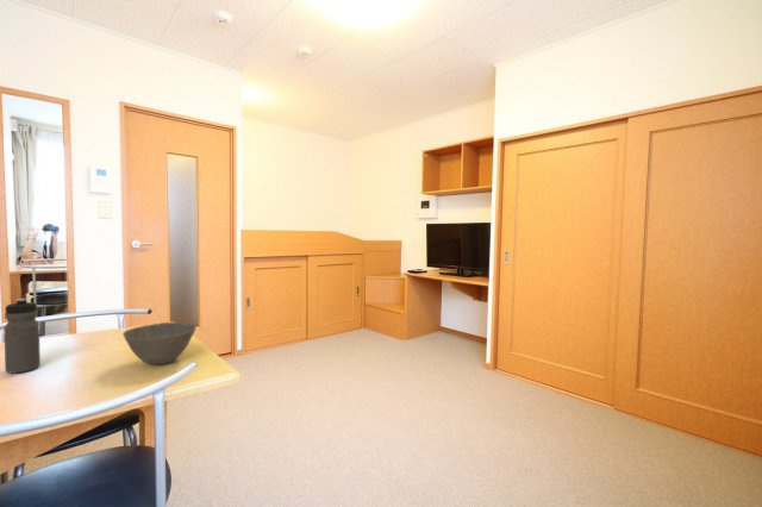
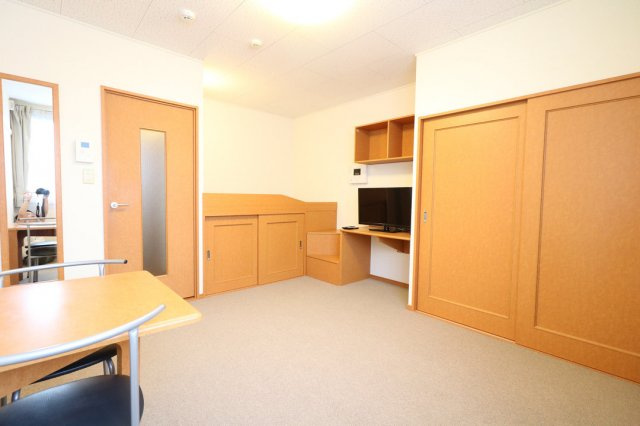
- bowl (161, 345)
- water bottle (21, 333)
